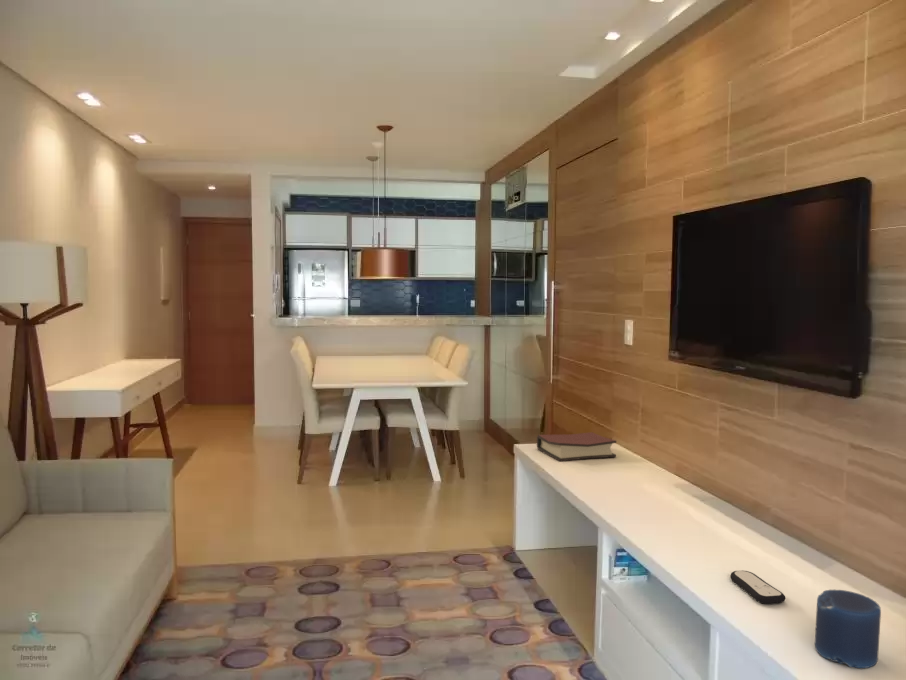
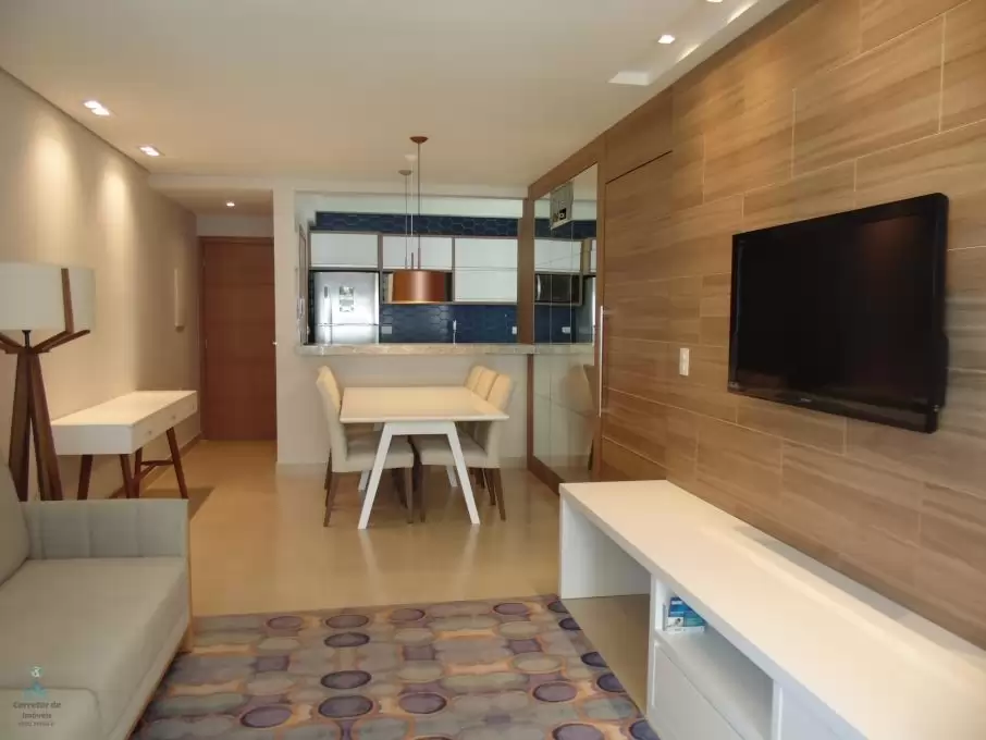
- remote control (755, 586)
- candle (847, 627)
- hardback book (575, 444)
